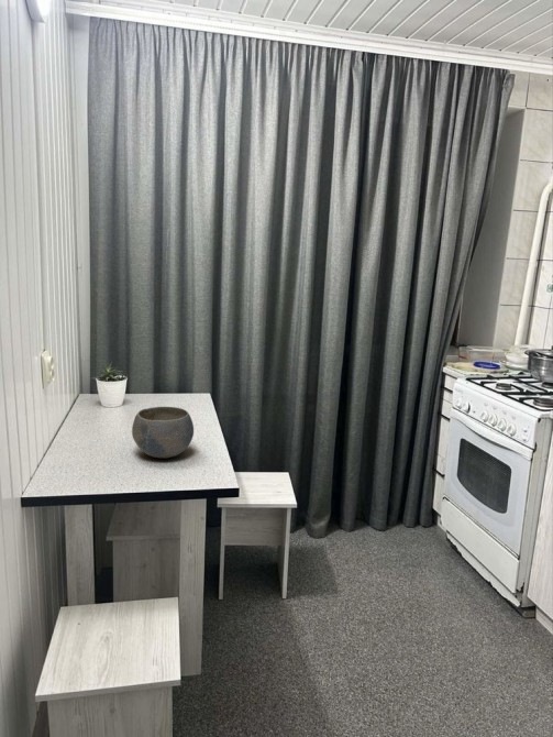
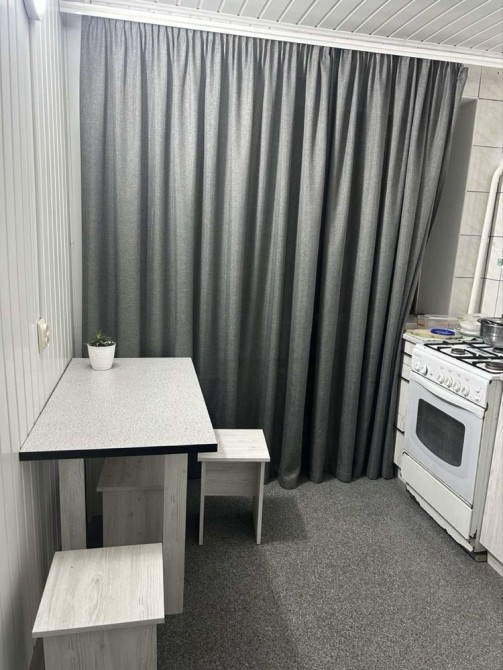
- bowl (163, 433)
